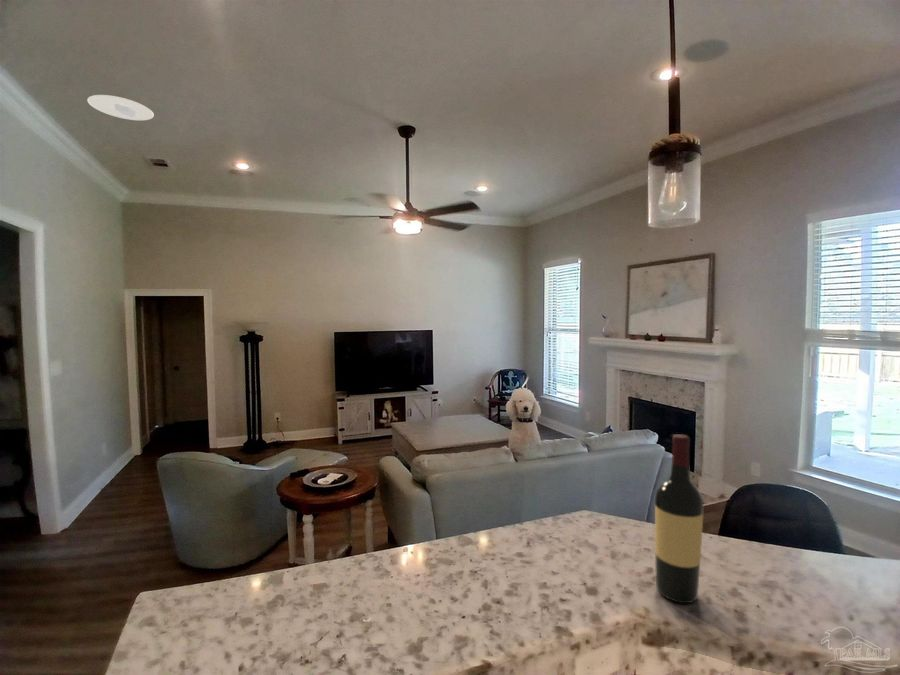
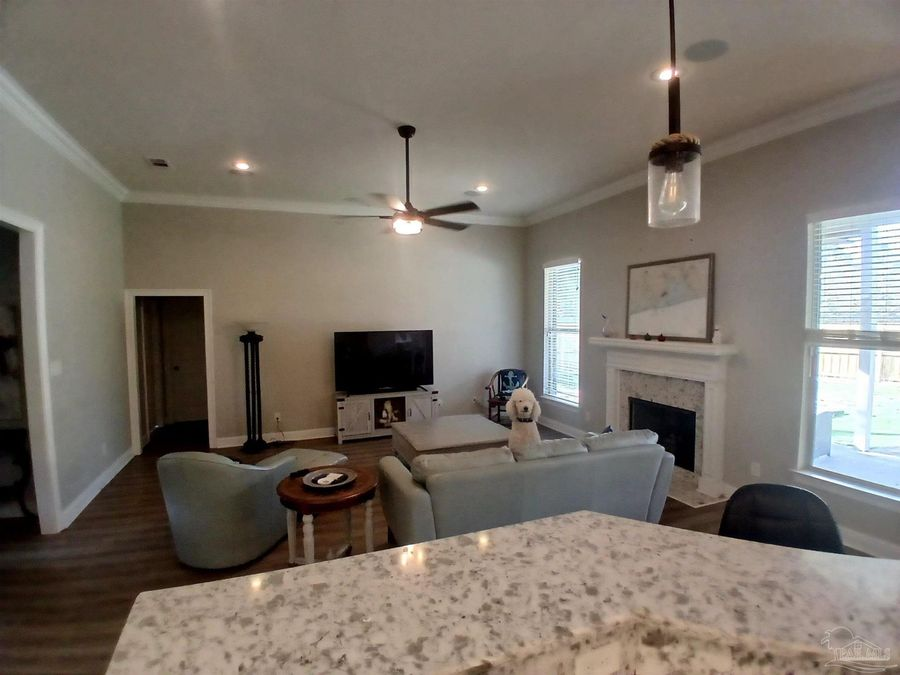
- recessed light (121, 105)
- wine bottle (678, 514)
